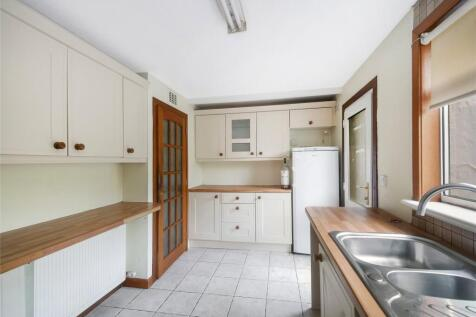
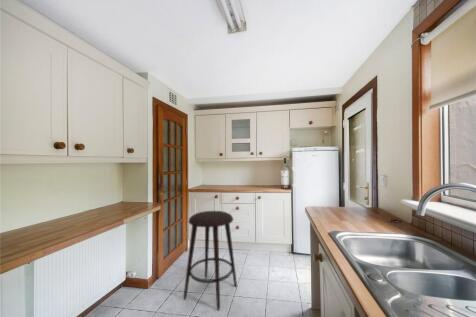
+ stool (214, 253)
